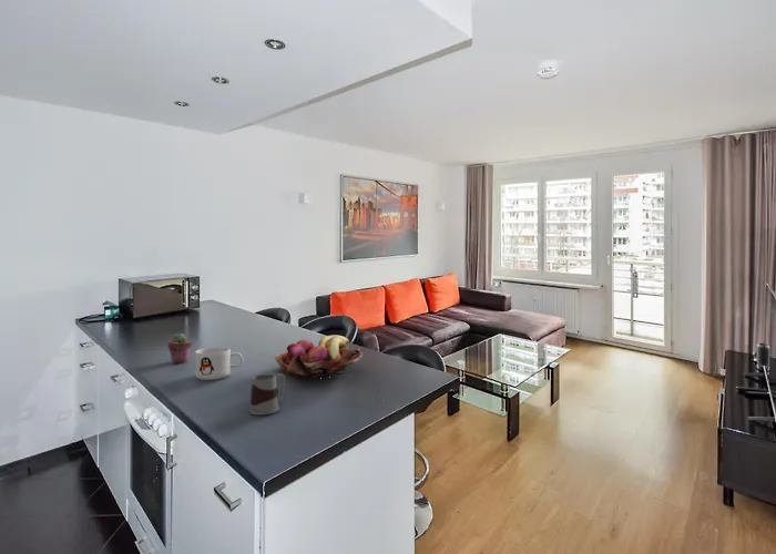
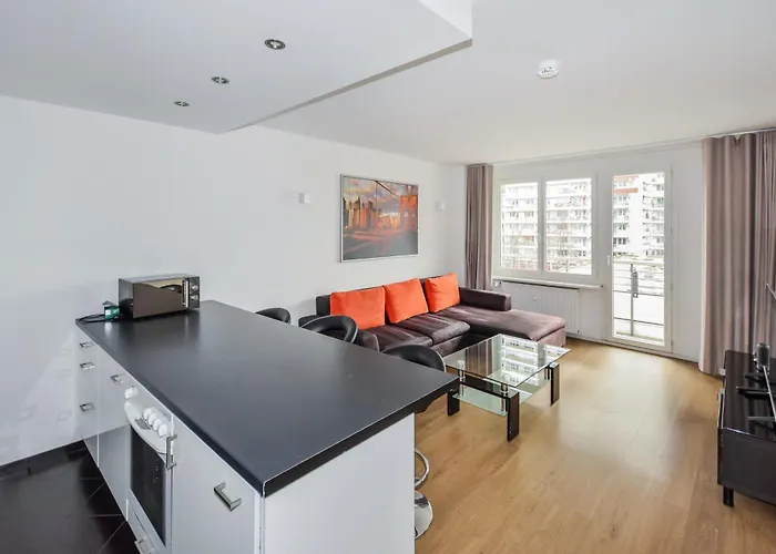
- potted succulent (180, 347)
- fruit basket (320, 355)
- mug (268, 391)
- mug (219, 362)
